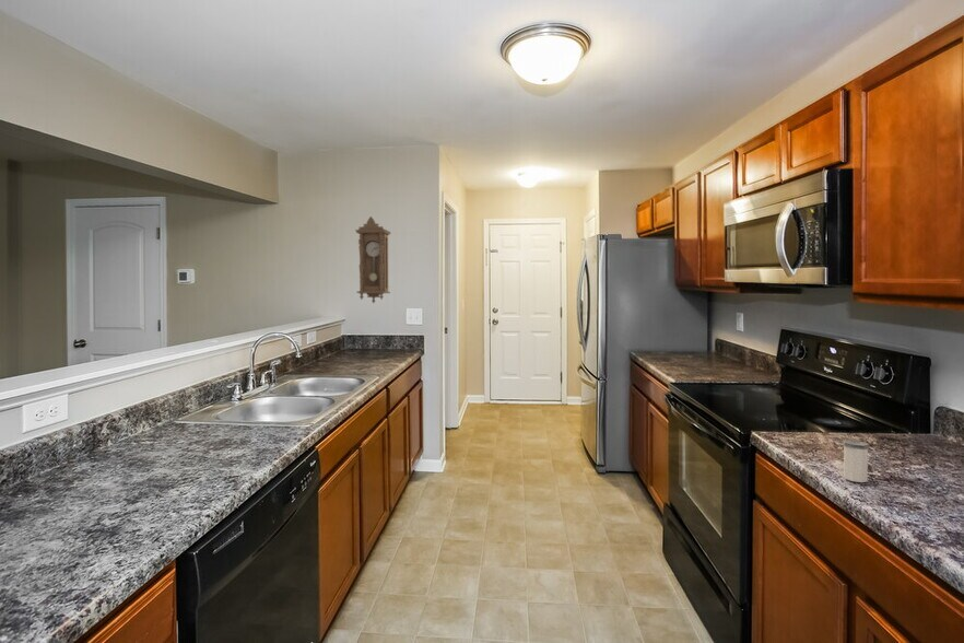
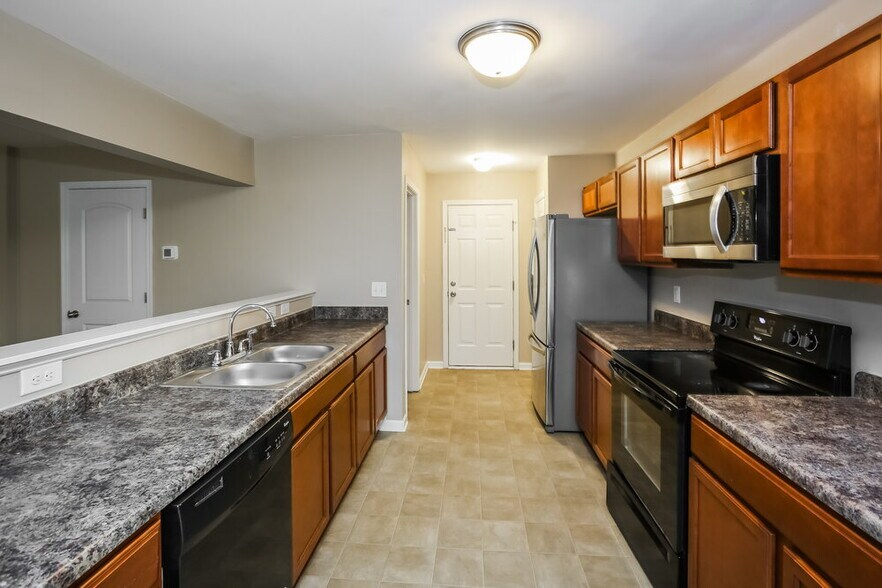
- pendulum clock (373, 260)
- salt shaker (855, 460)
